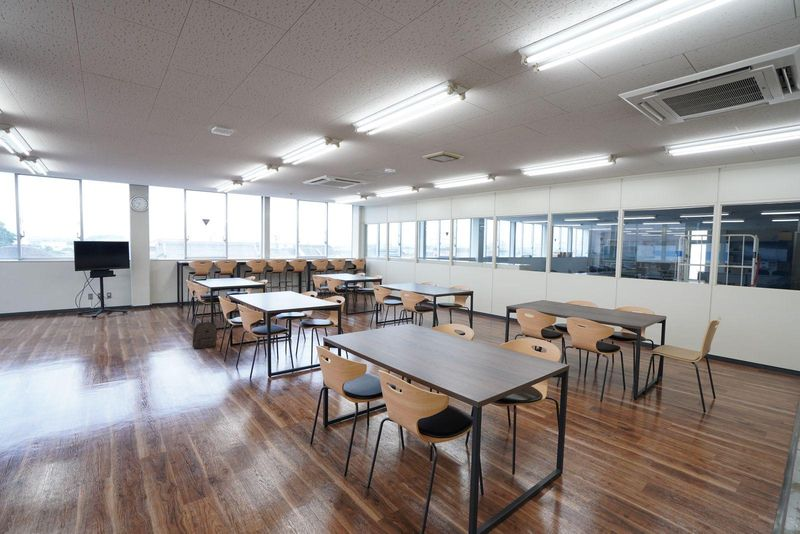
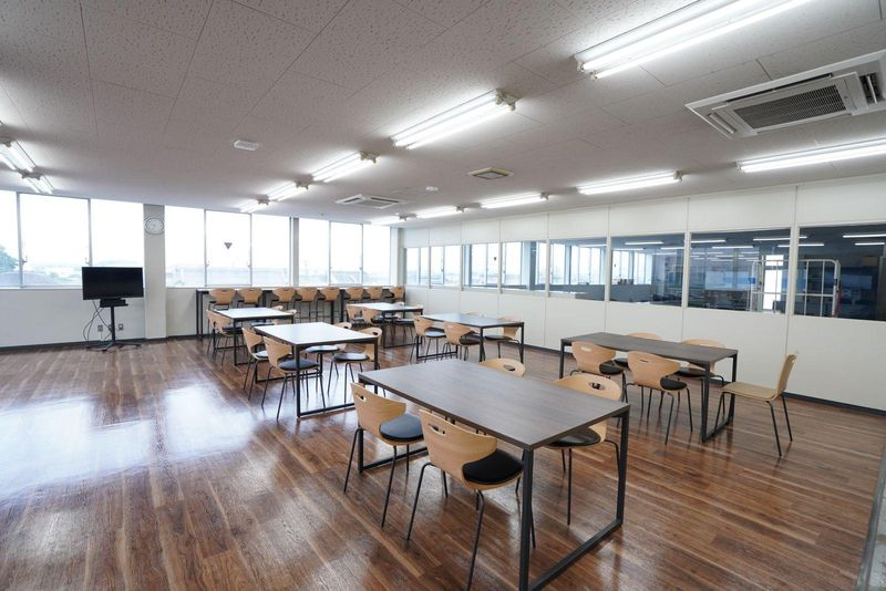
- backpack (204, 333)
